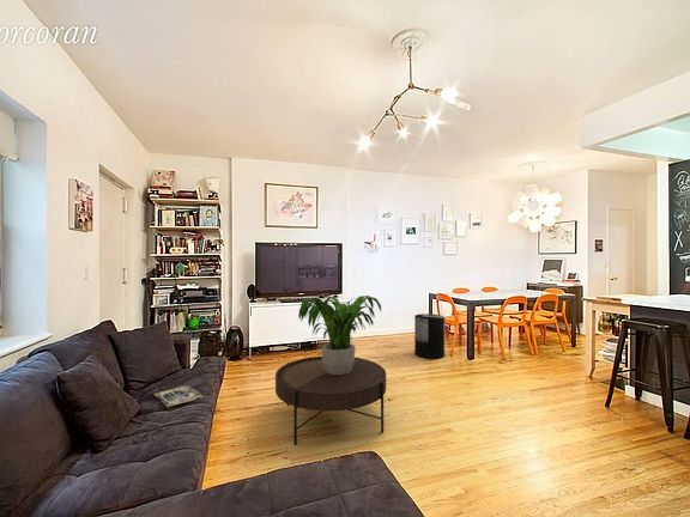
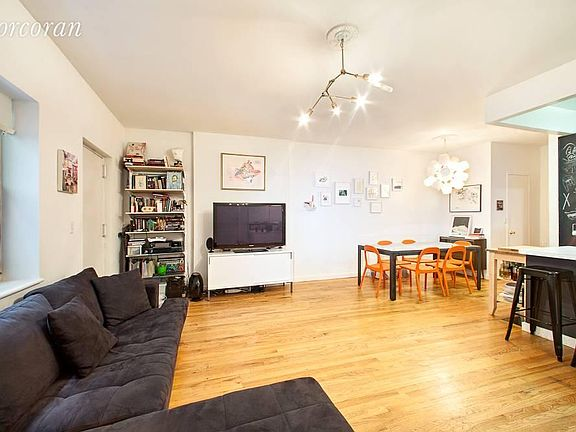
- trash can (429, 335)
- coffee table (331, 394)
- potted plant (341, 333)
- magazine (178, 395)
